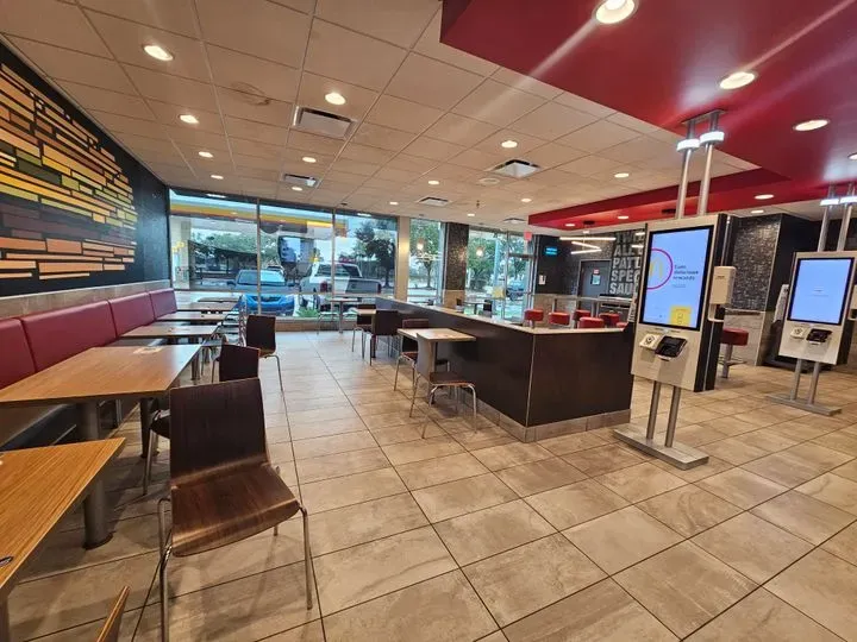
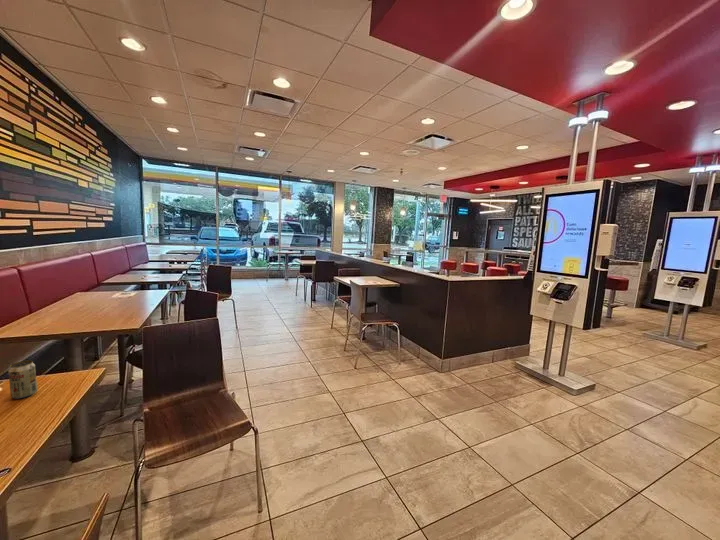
+ beverage can (23, 379)
